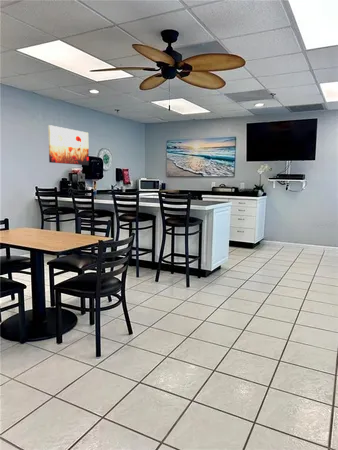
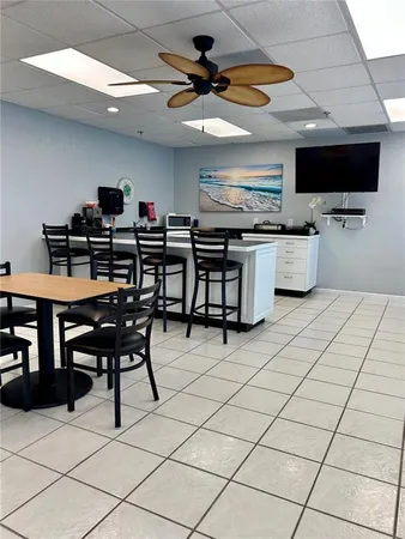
- wall art (69, 146)
